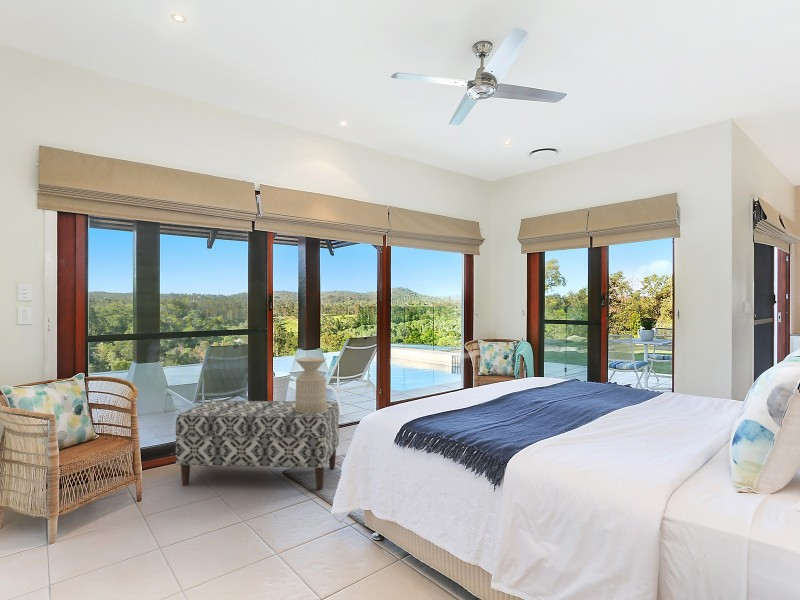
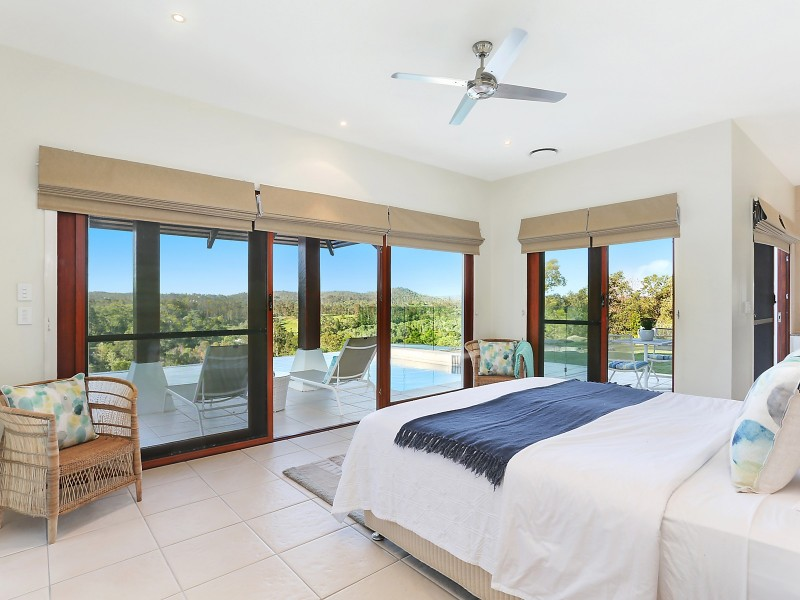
- bench (262, 441)
- side table (311, 384)
